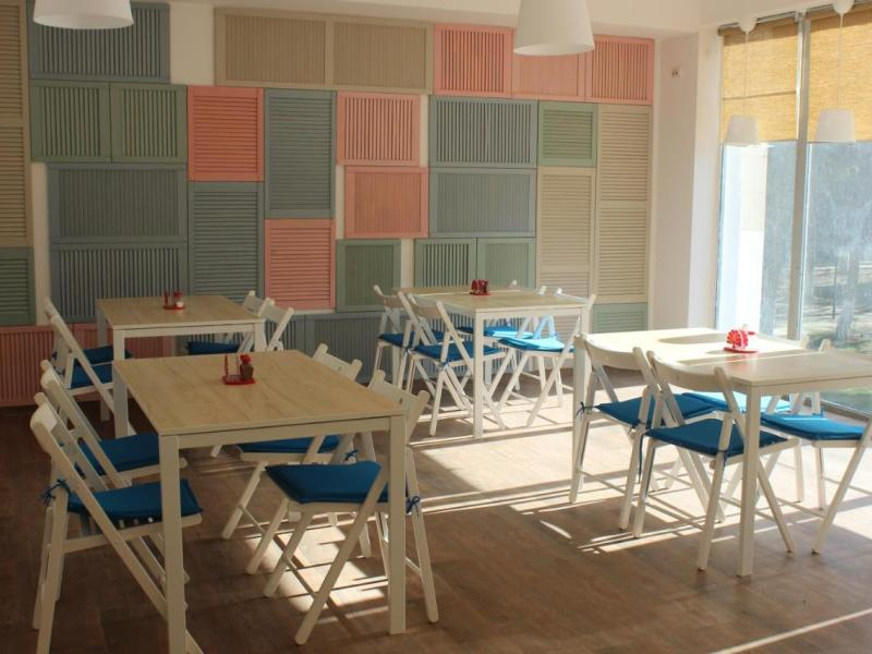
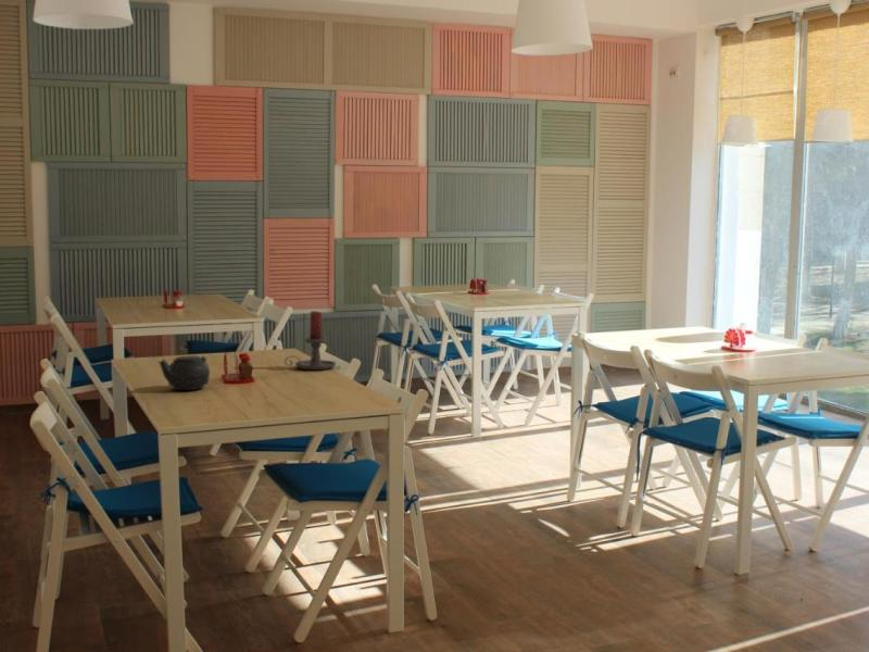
+ teapot (184, 373)
+ candle holder (310, 339)
